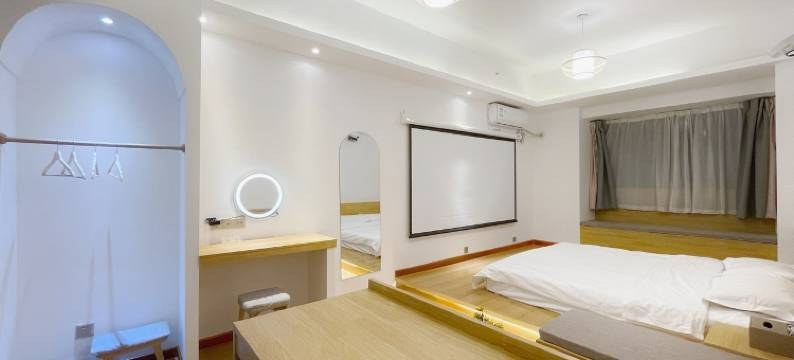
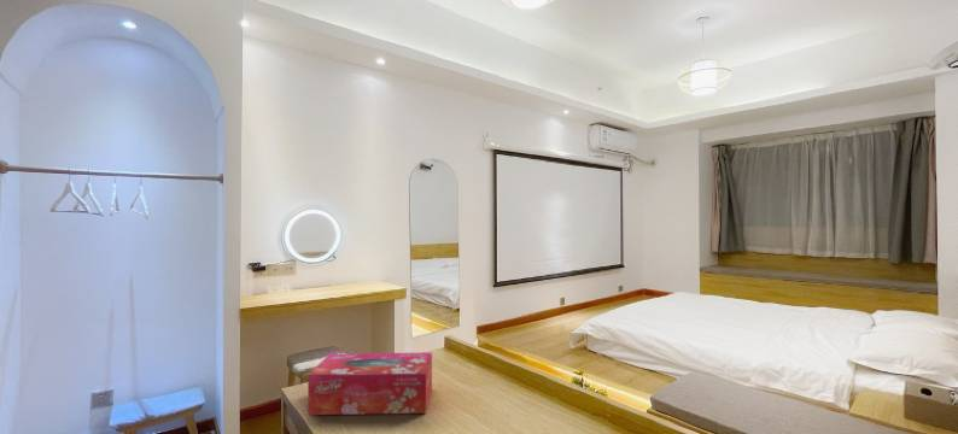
+ tissue box (374, 381)
